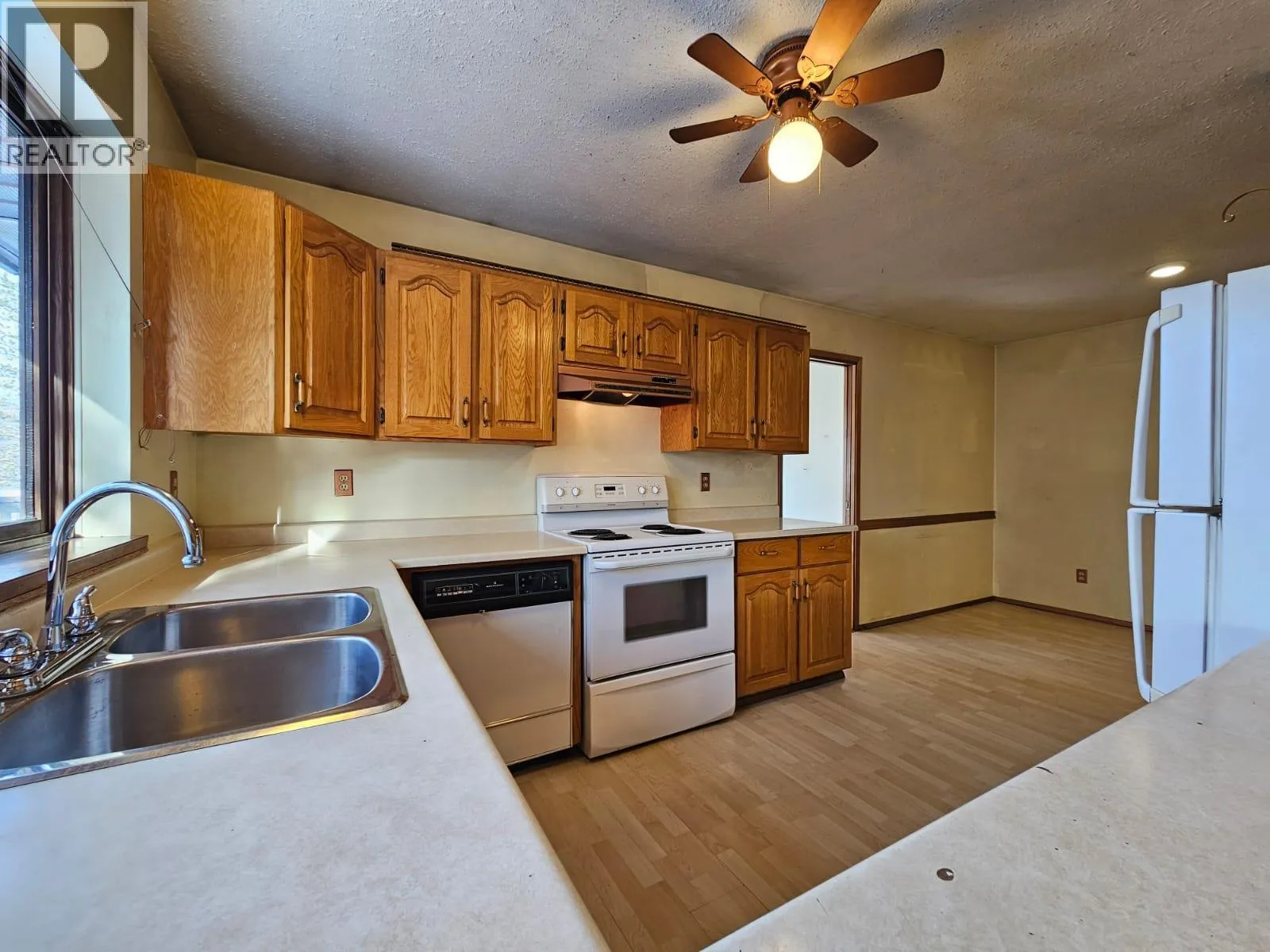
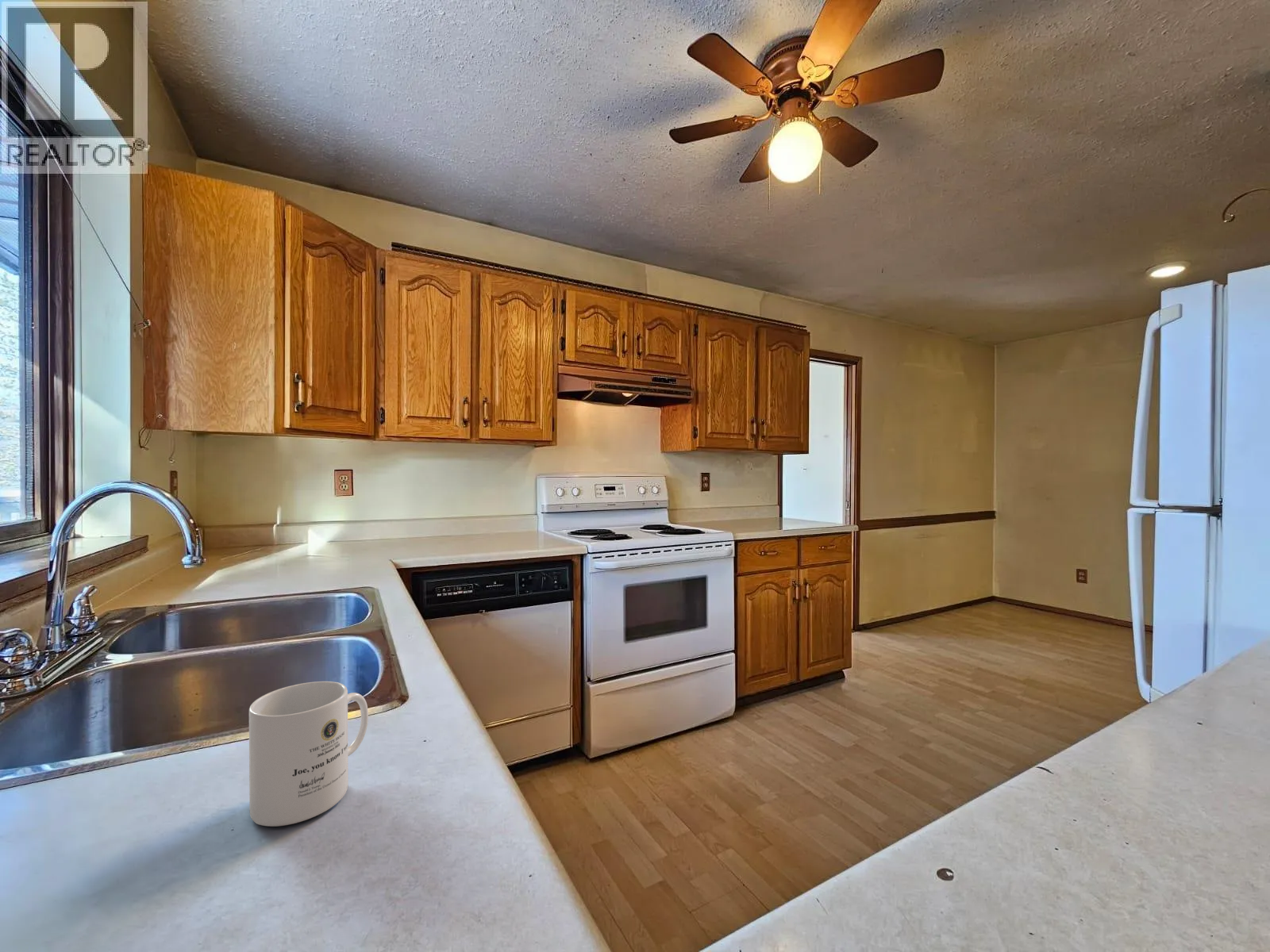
+ mug (318, 740)
